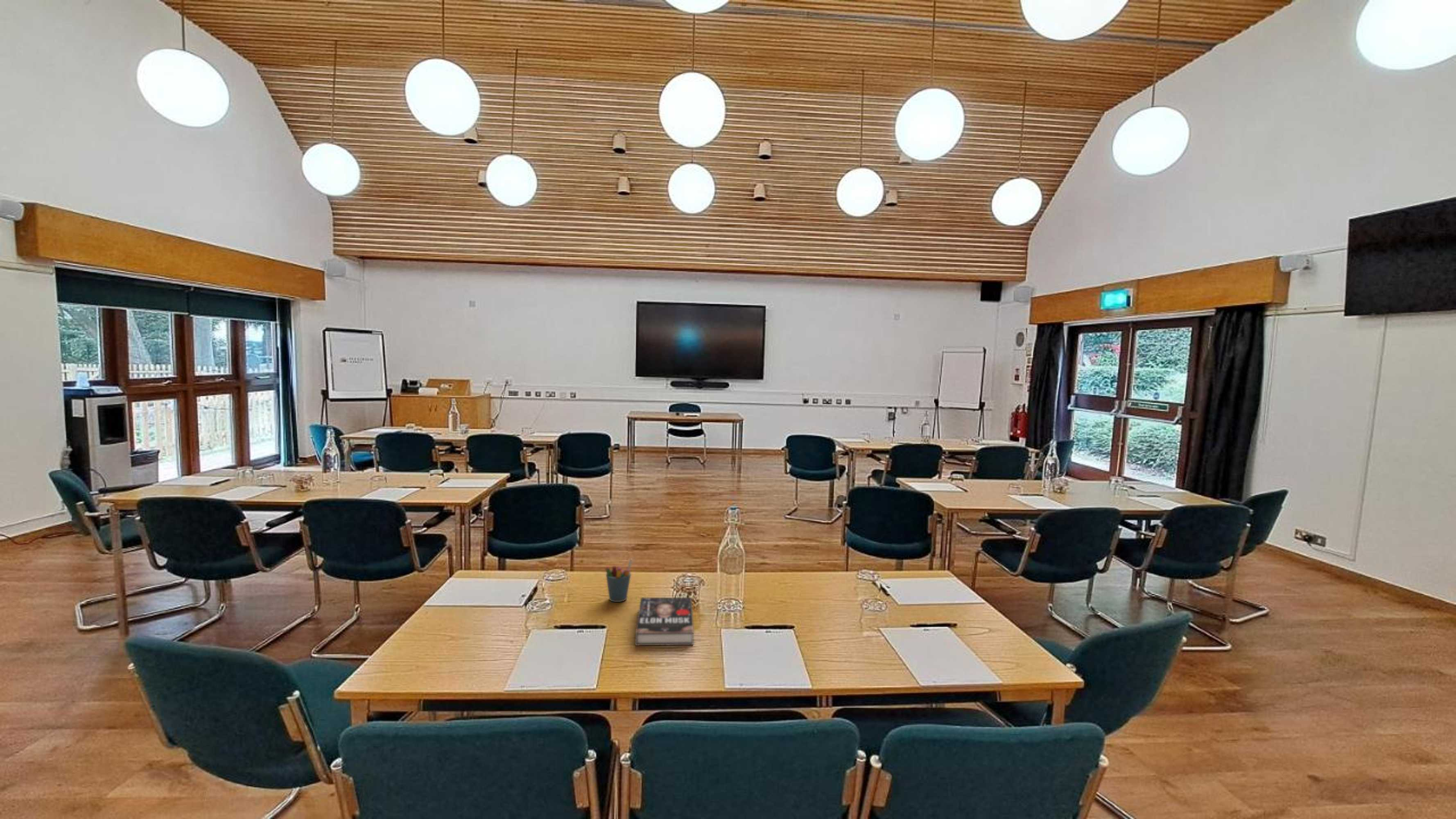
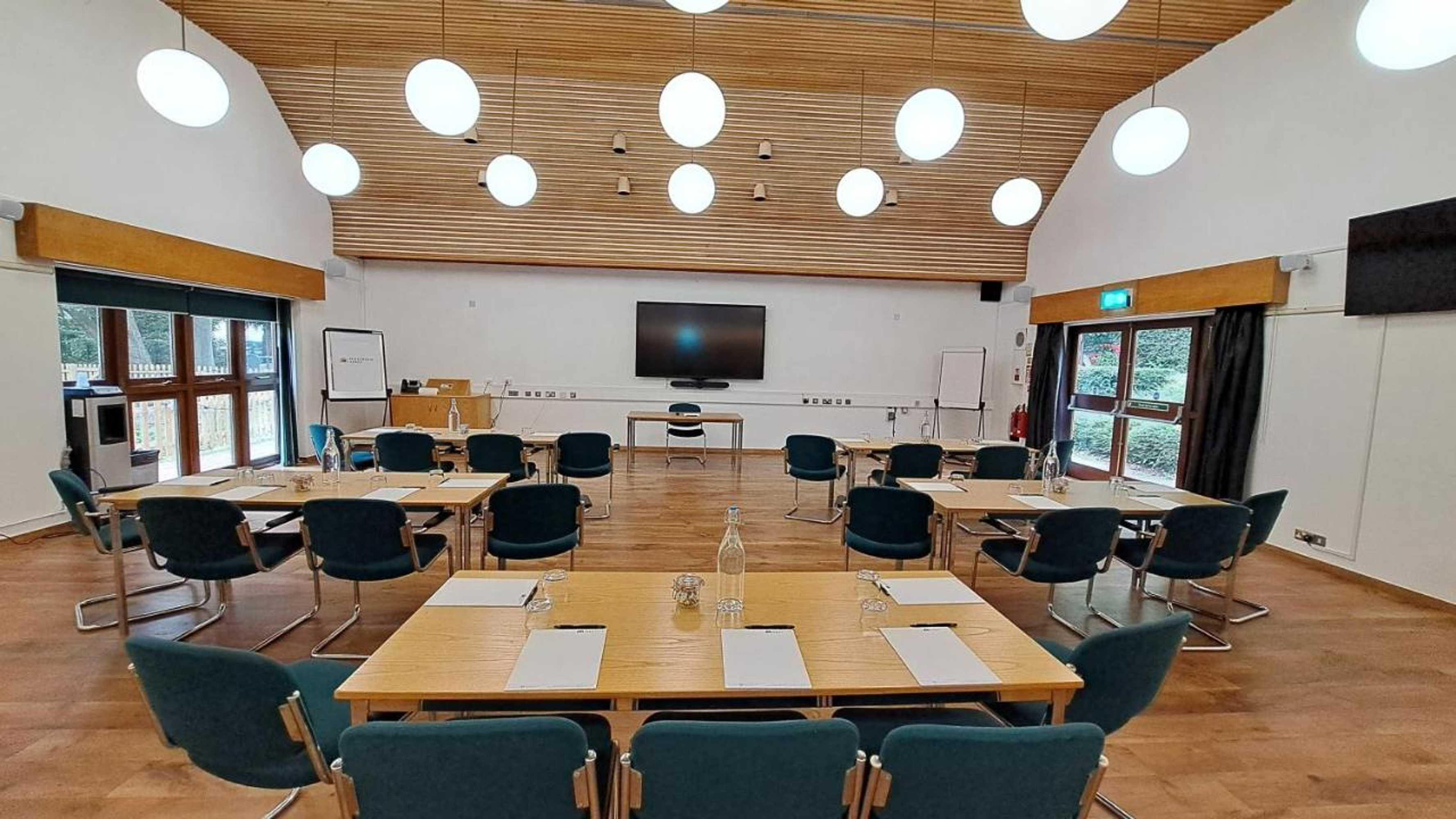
- pen holder (618, 579)
- book (665, 620)
